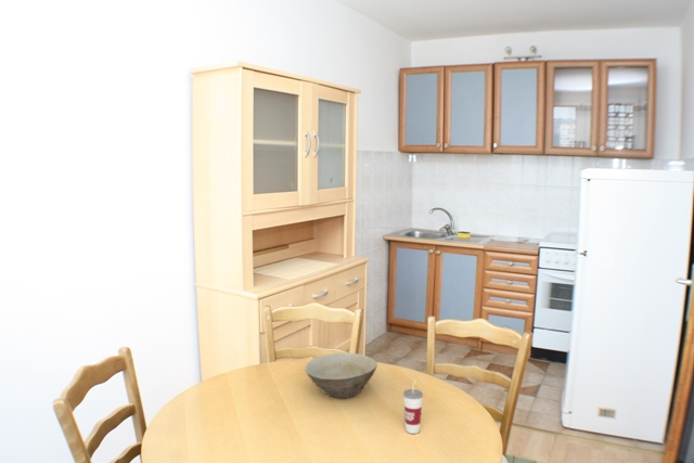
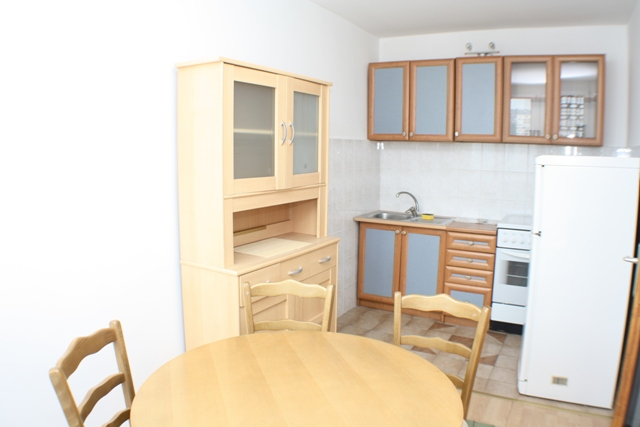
- bowl (340, 377)
- cup (412, 404)
